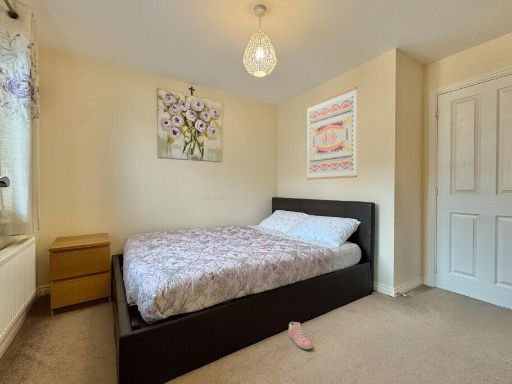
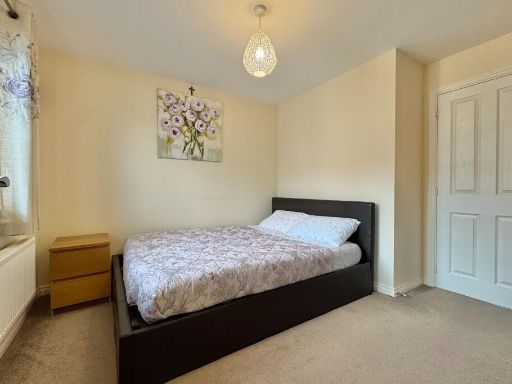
- sneaker (299, 333)
- wall art (329, 138)
